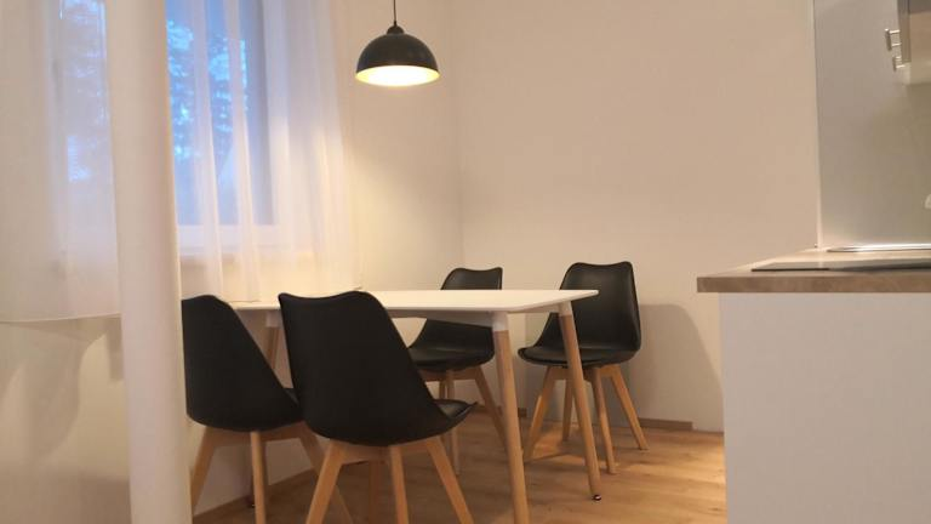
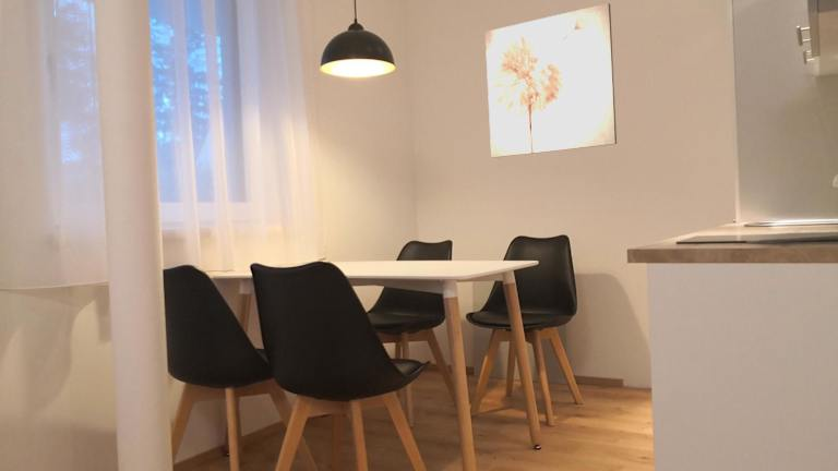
+ wall art (547, 84)
